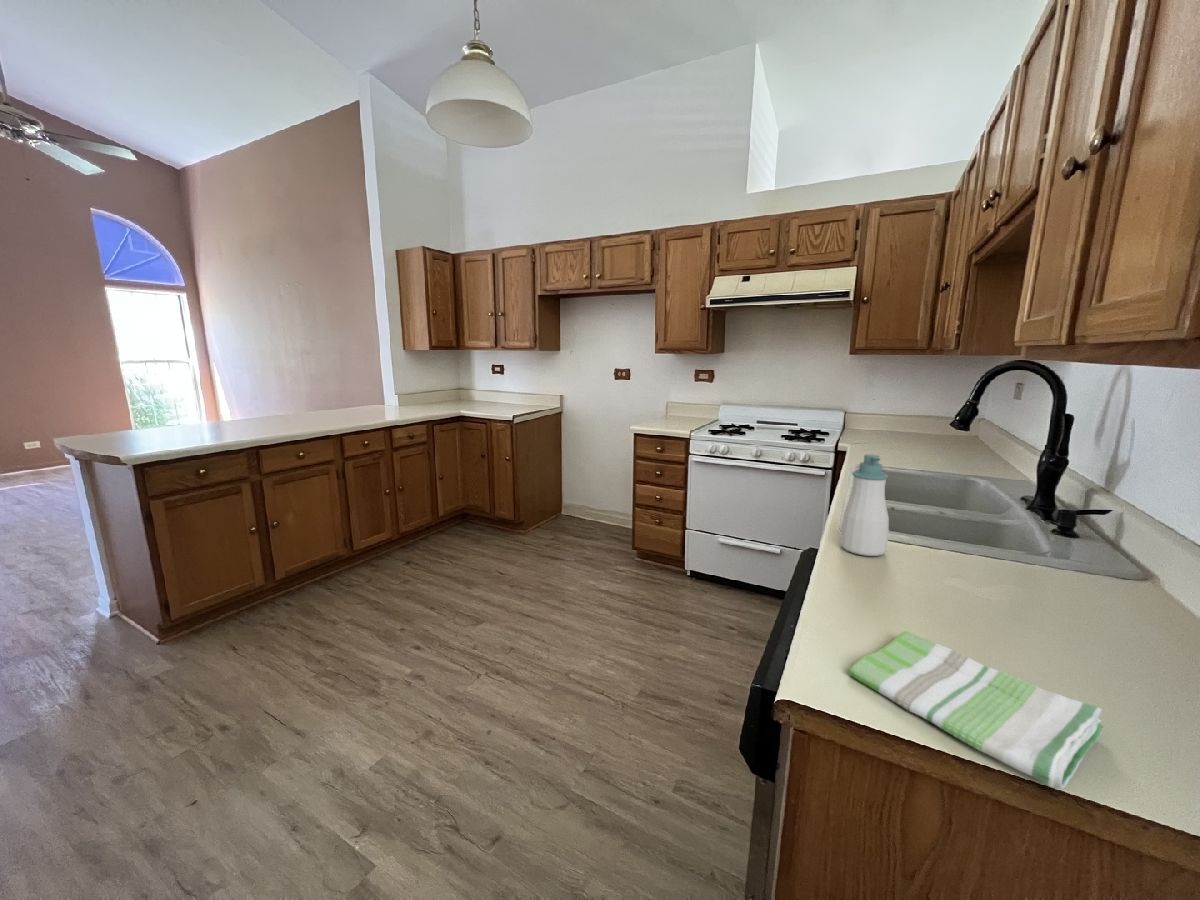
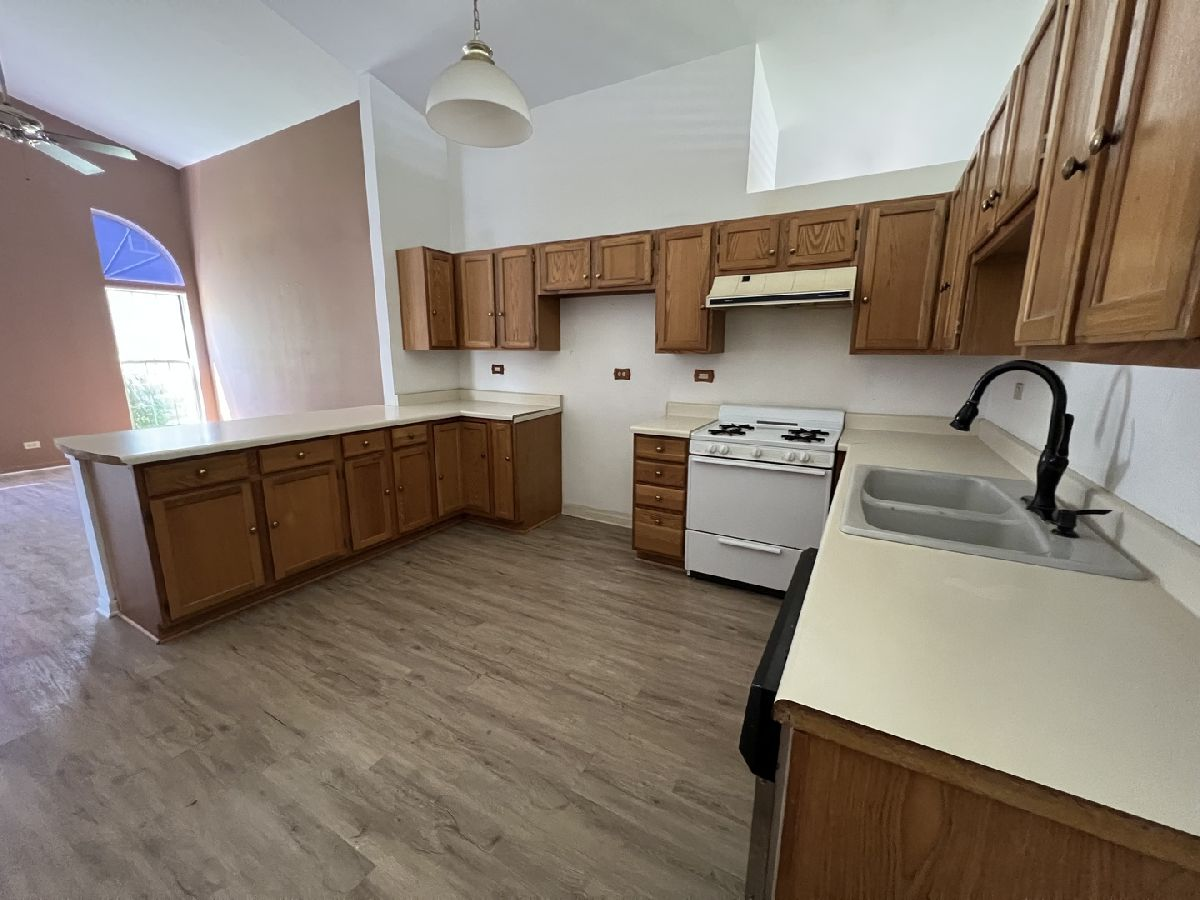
- soap bottle (867, 503)
- dish towel (966, 691)
